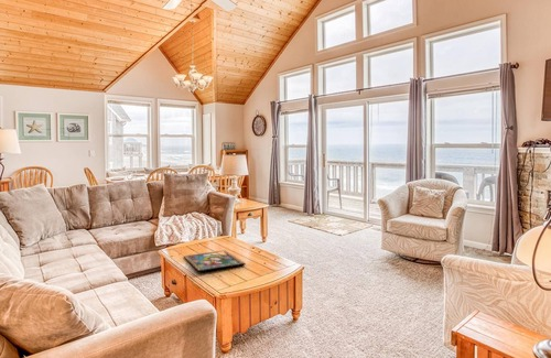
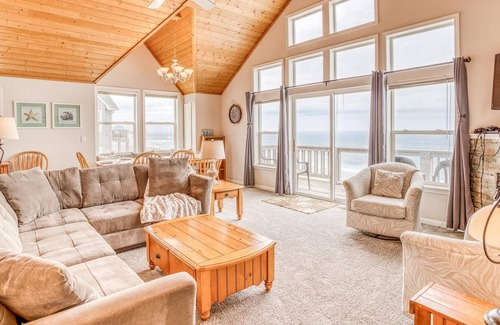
- framed painting (213, 260)
